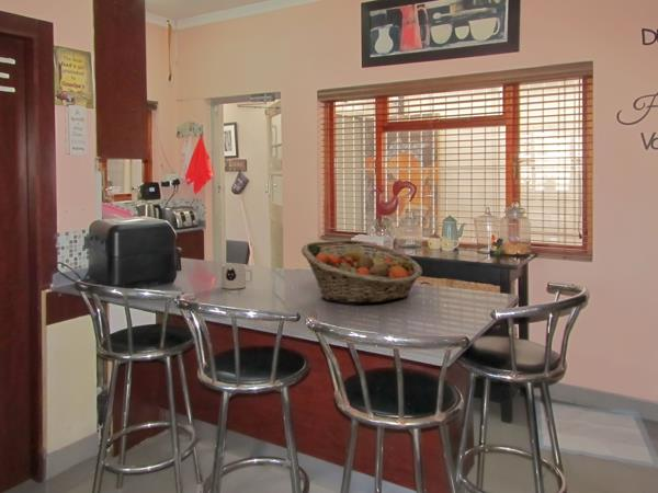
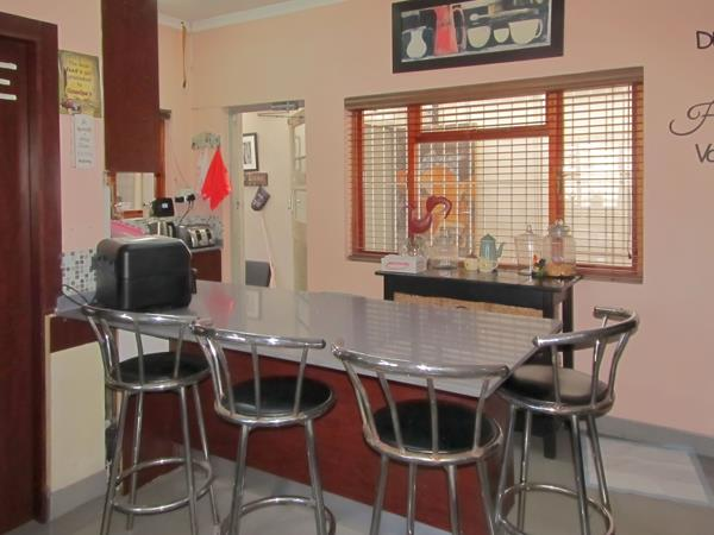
- fruit basket (362, 268)
- mug (236, 275)
